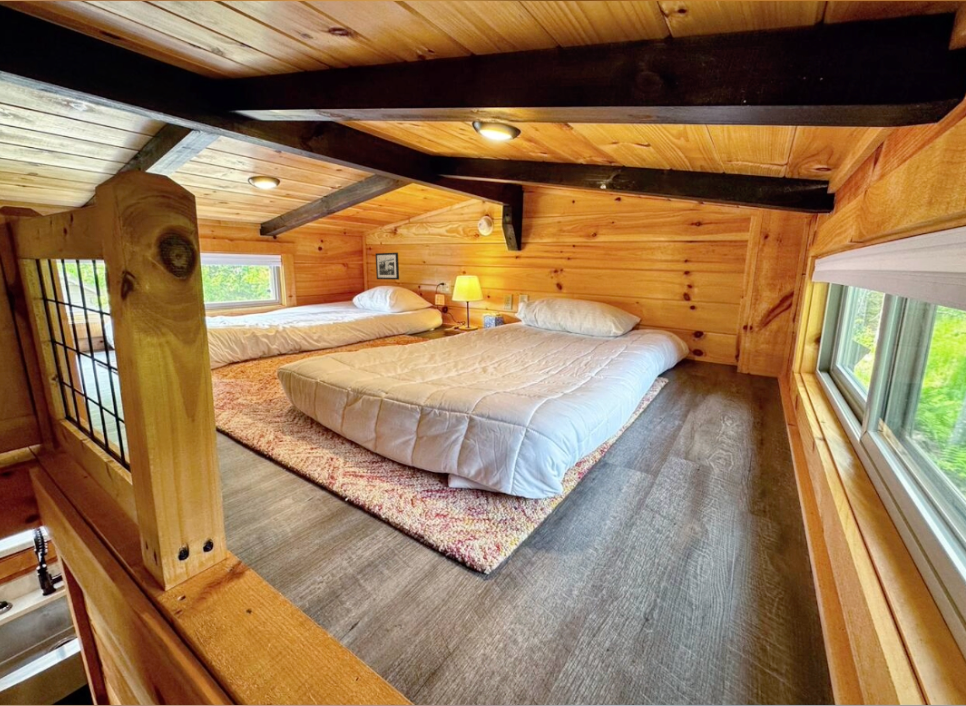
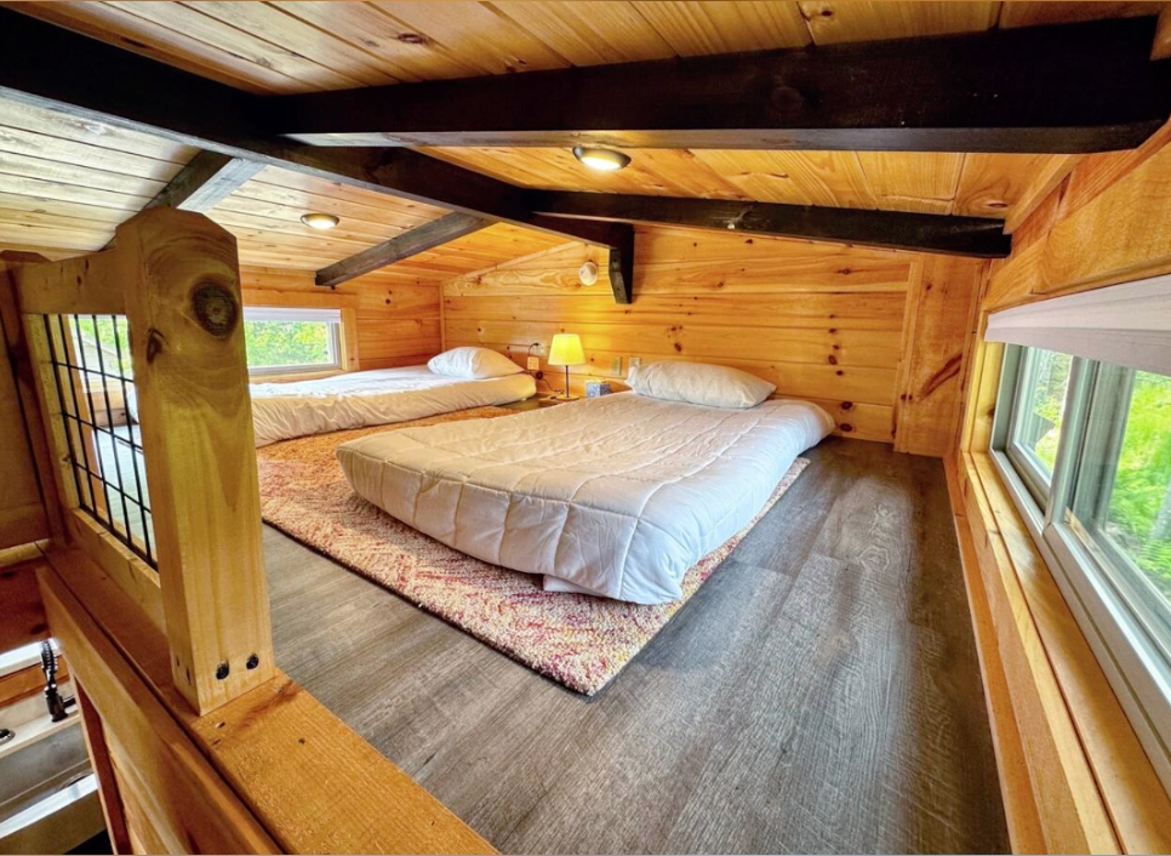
- picture frame (387, 266)
